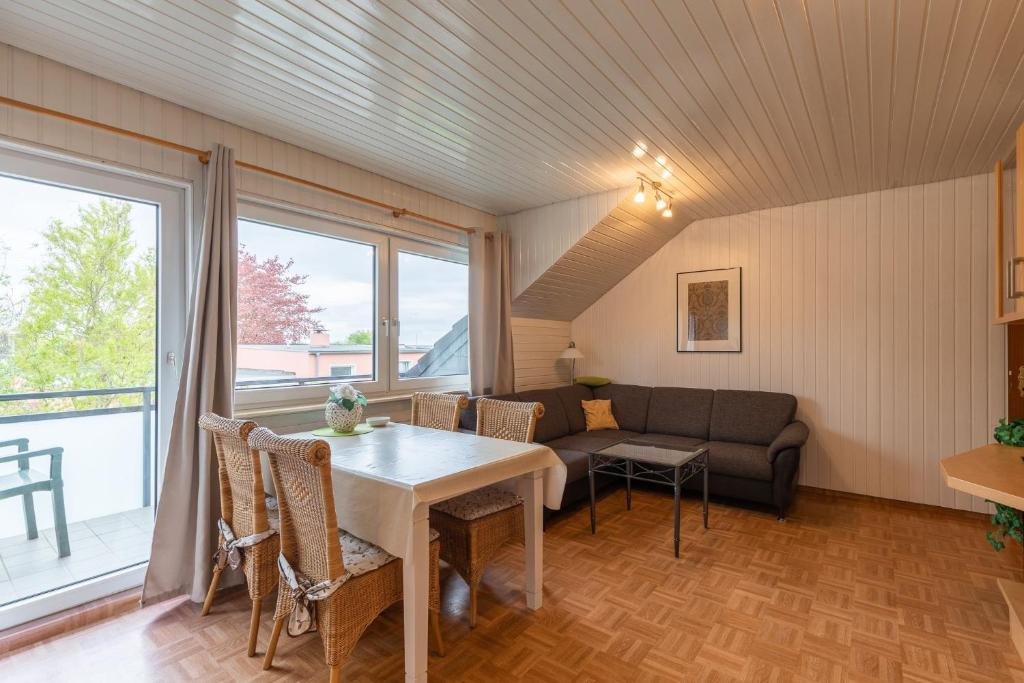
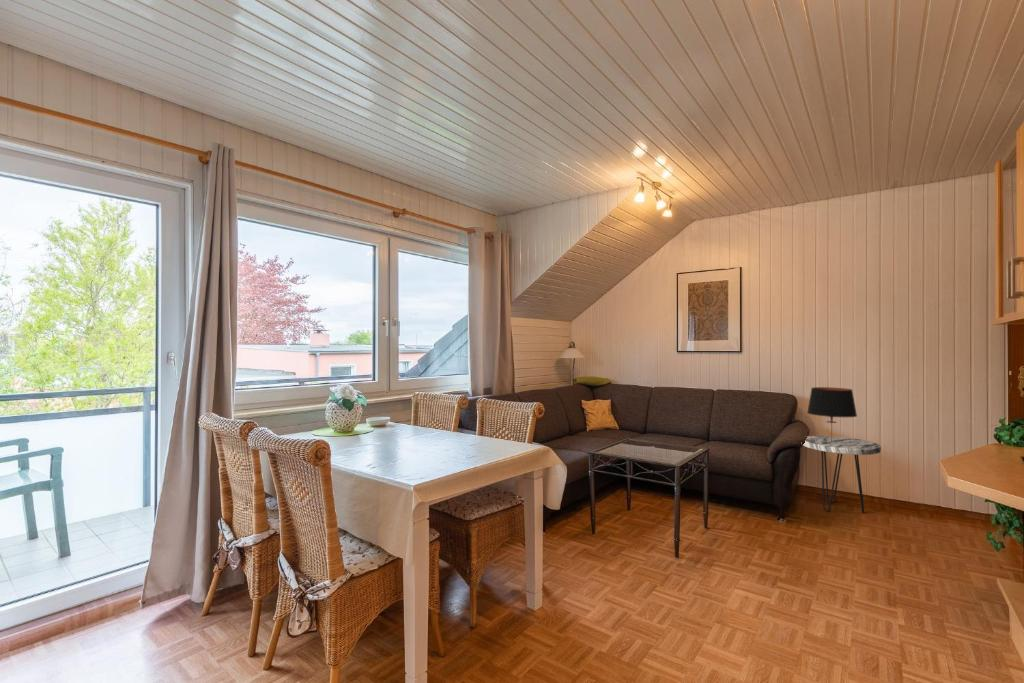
+ table lamp (831, 415)
+ side table (838, 475)
